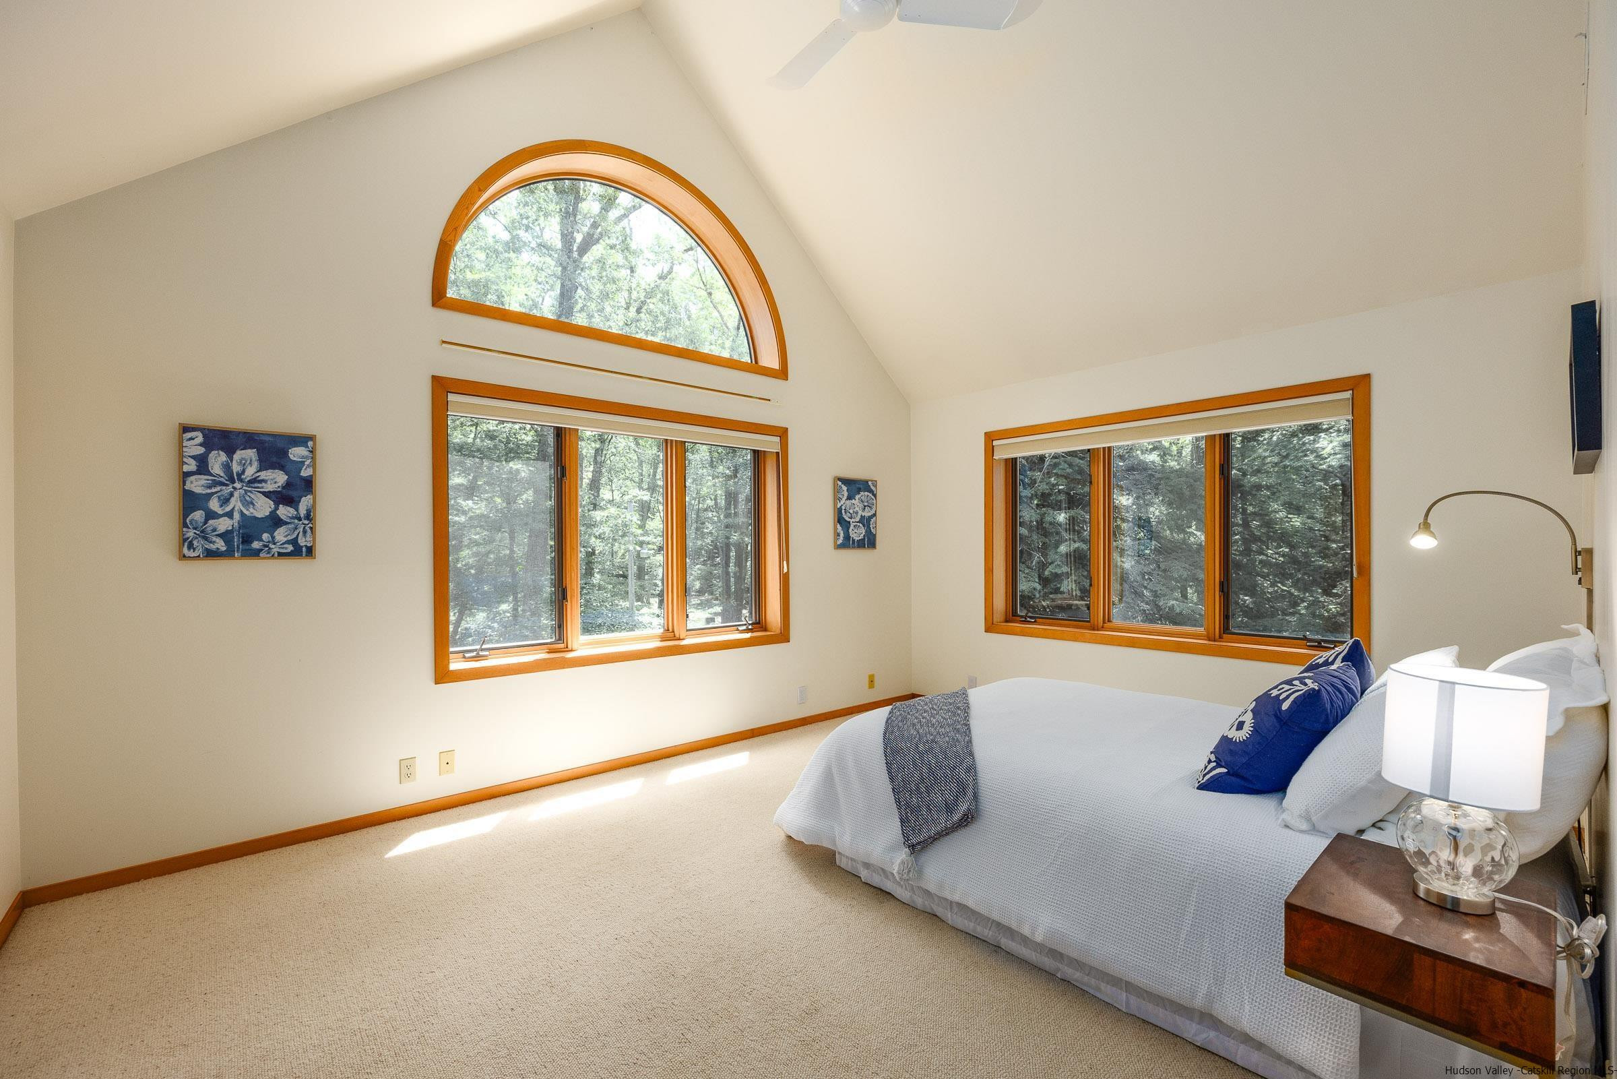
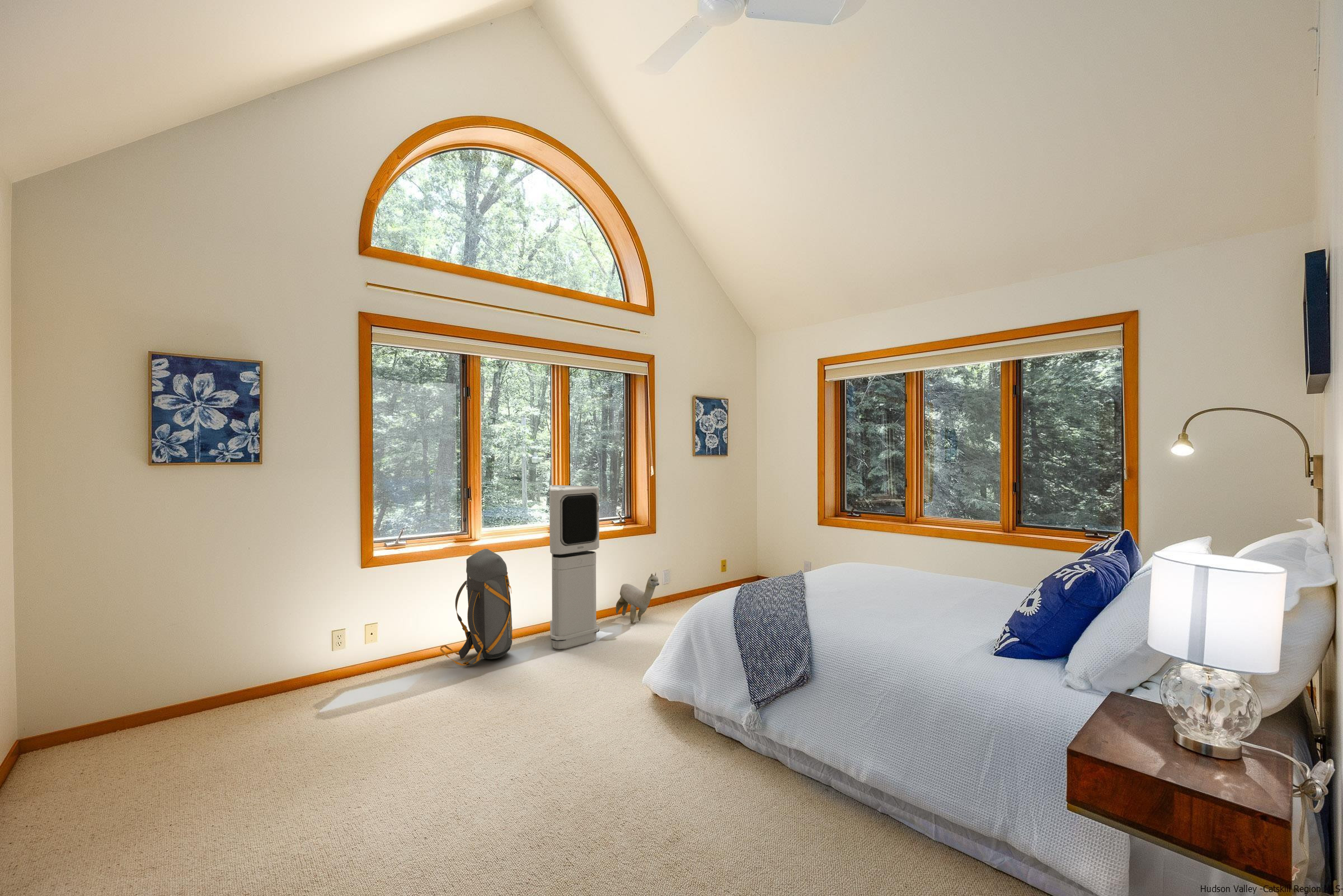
+ air purifier (566, 562)
+ plush toy (637, 595)
+ backpack (480, 606)
